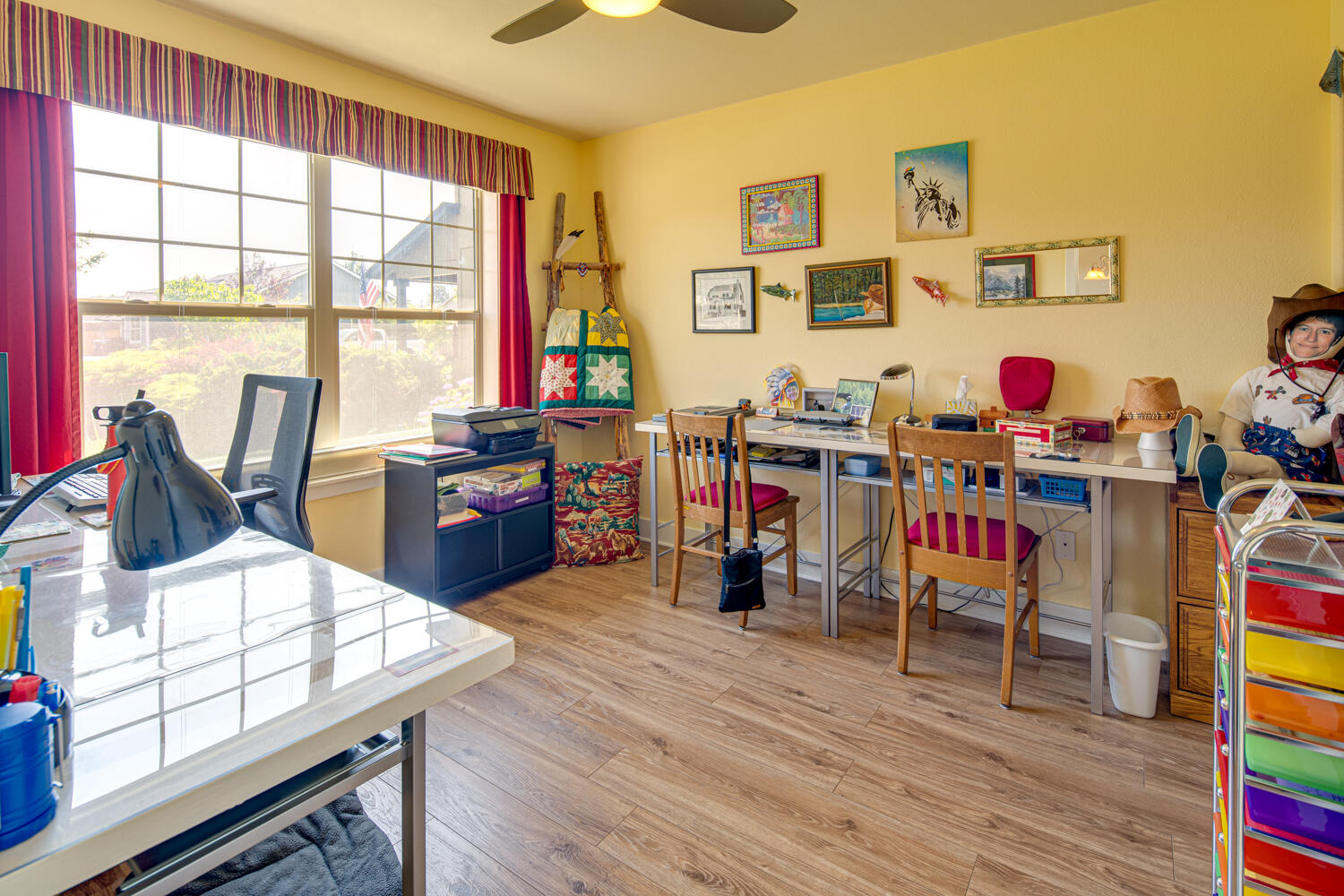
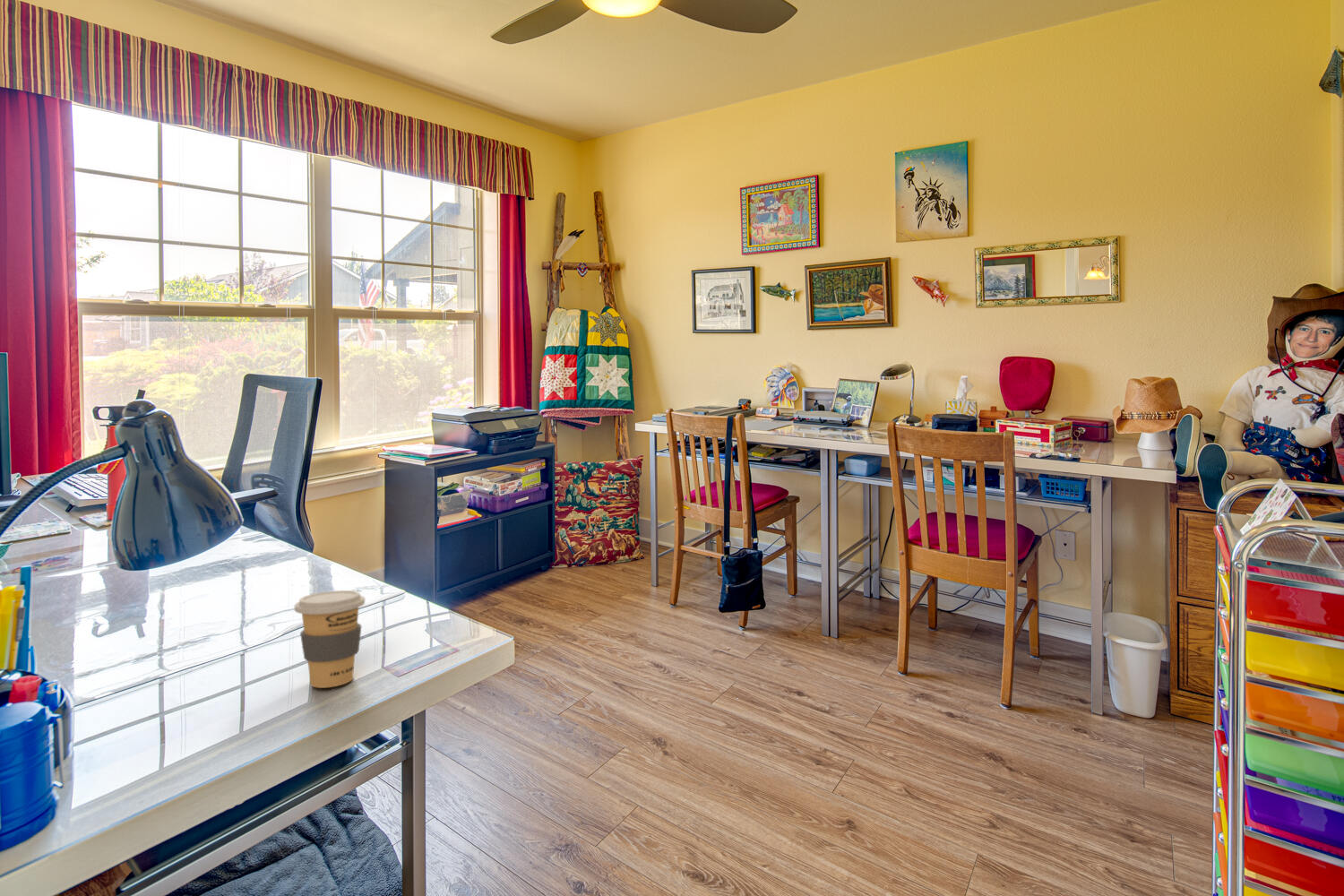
+ coffee cup (331, 638)
